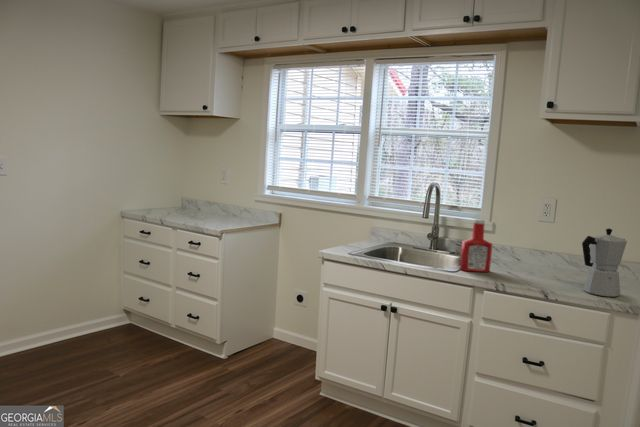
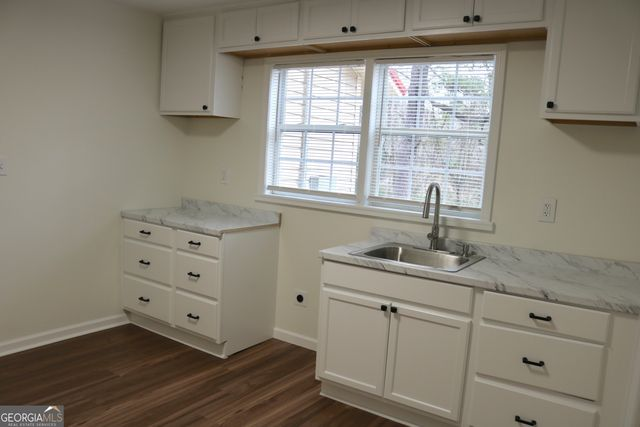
- soap bottle (477, 245)
- moka pot (602, 260)
